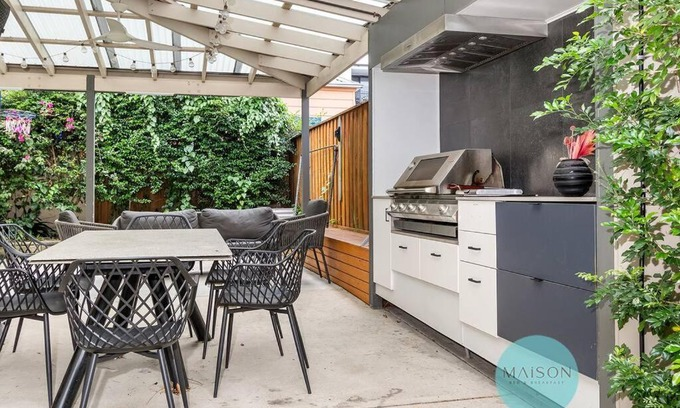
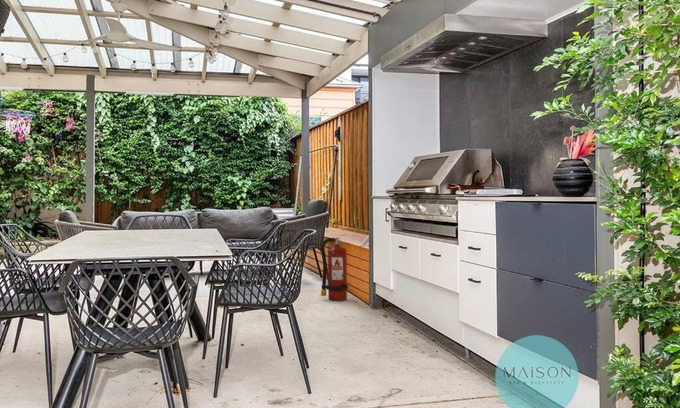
+ fire extinguisher (334, 266)
